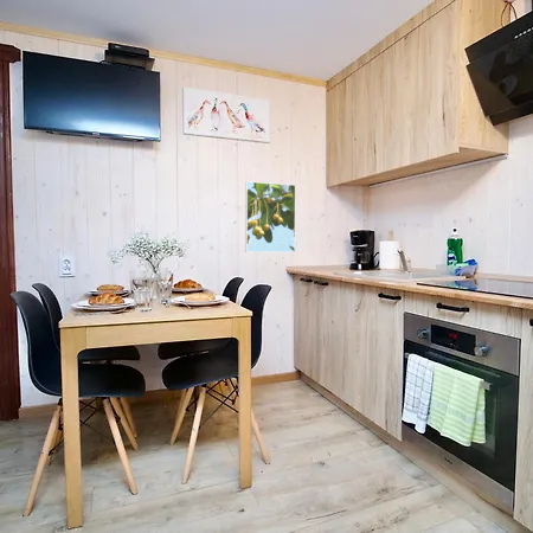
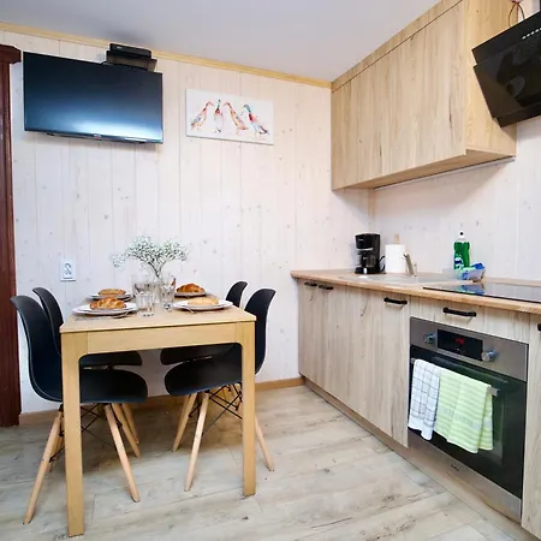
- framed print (270, 218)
